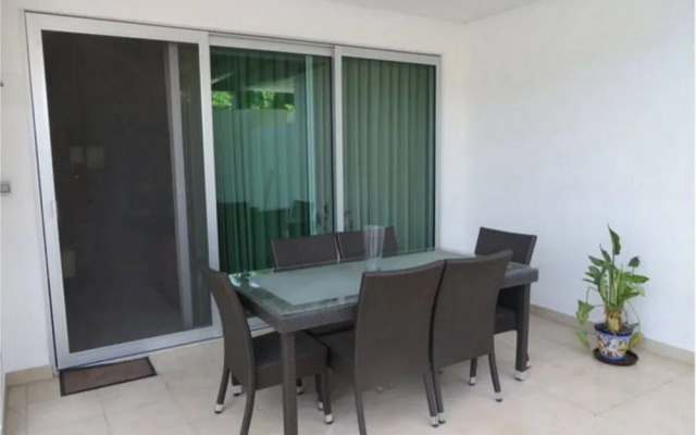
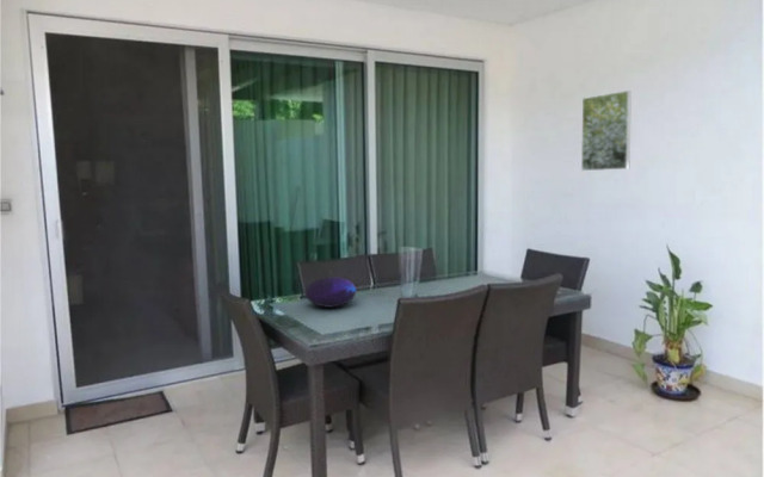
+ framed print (604, 132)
+ decorative orb (331, 291)
